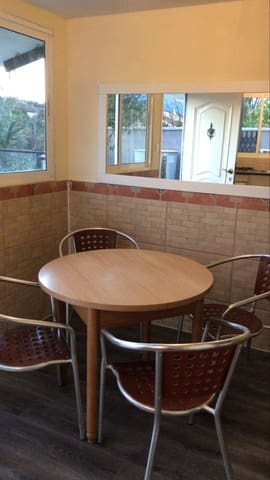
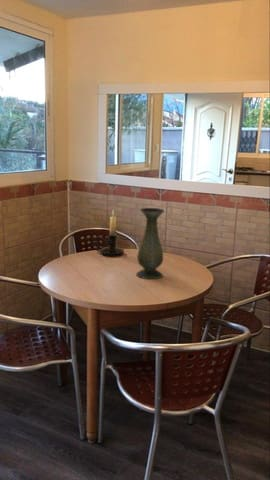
+ candle holder (110, 231)
+ vase (150, 242)
